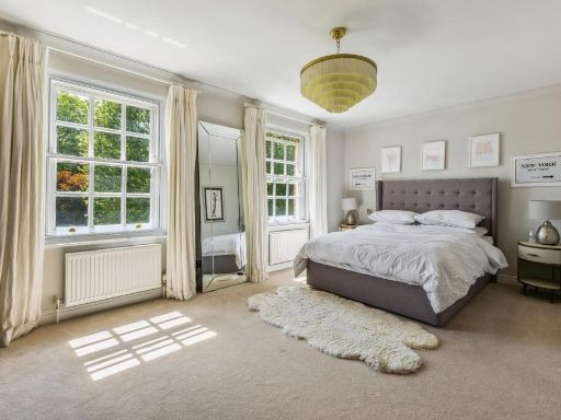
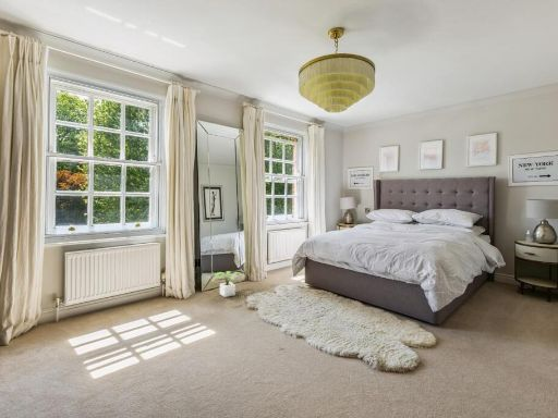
+ potted plant (226, 282)
